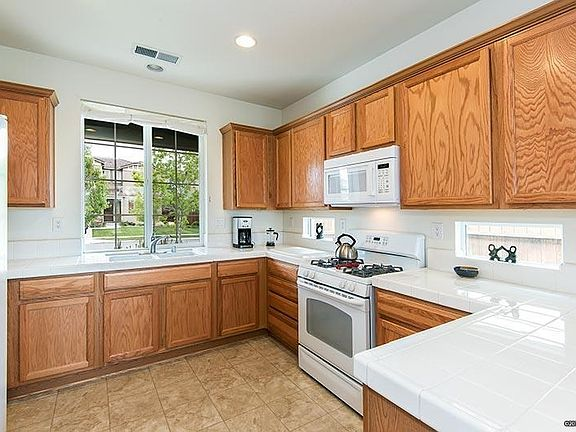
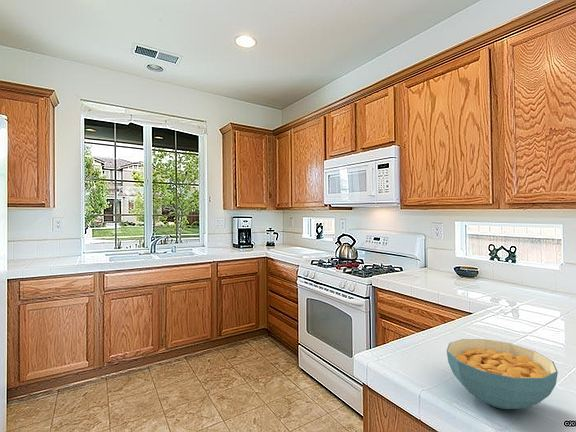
+ cereal bowl (498, 378)
